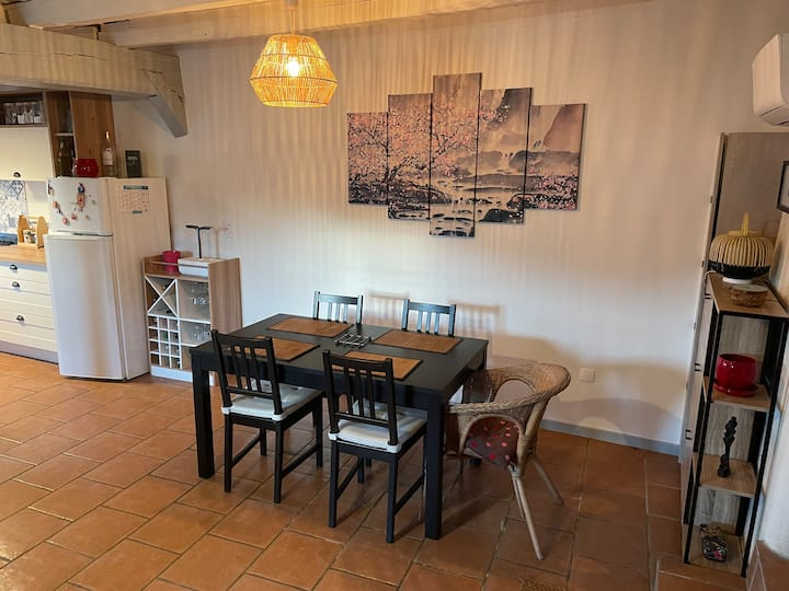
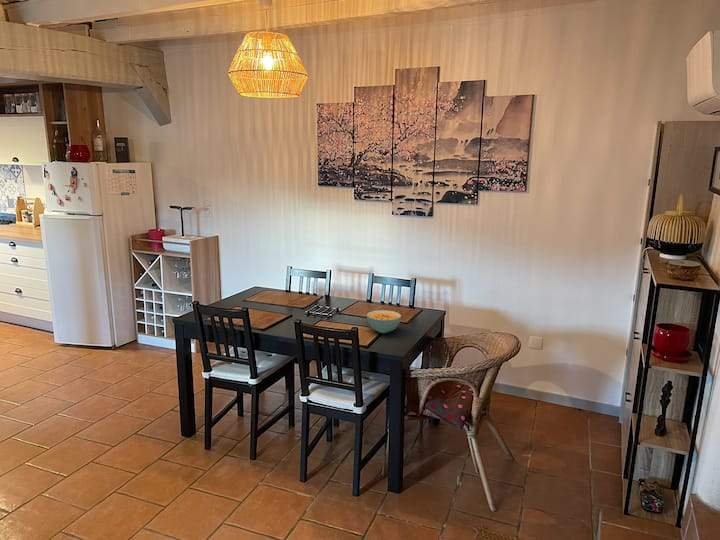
+ cereal bowl (383, 323)
